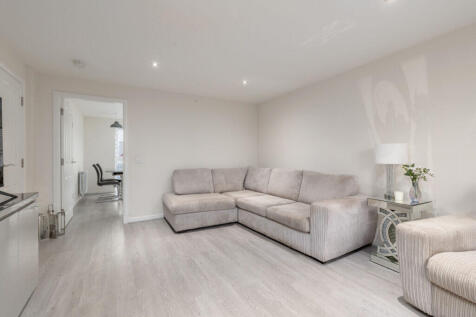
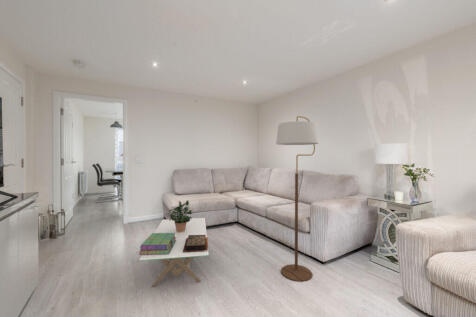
+ stack of books (159, 242)
+ potted plant (178, 216)
+ coffee table (180, 247)
+ floor lamp (297, 194)
+ decorative box (196, 241)
